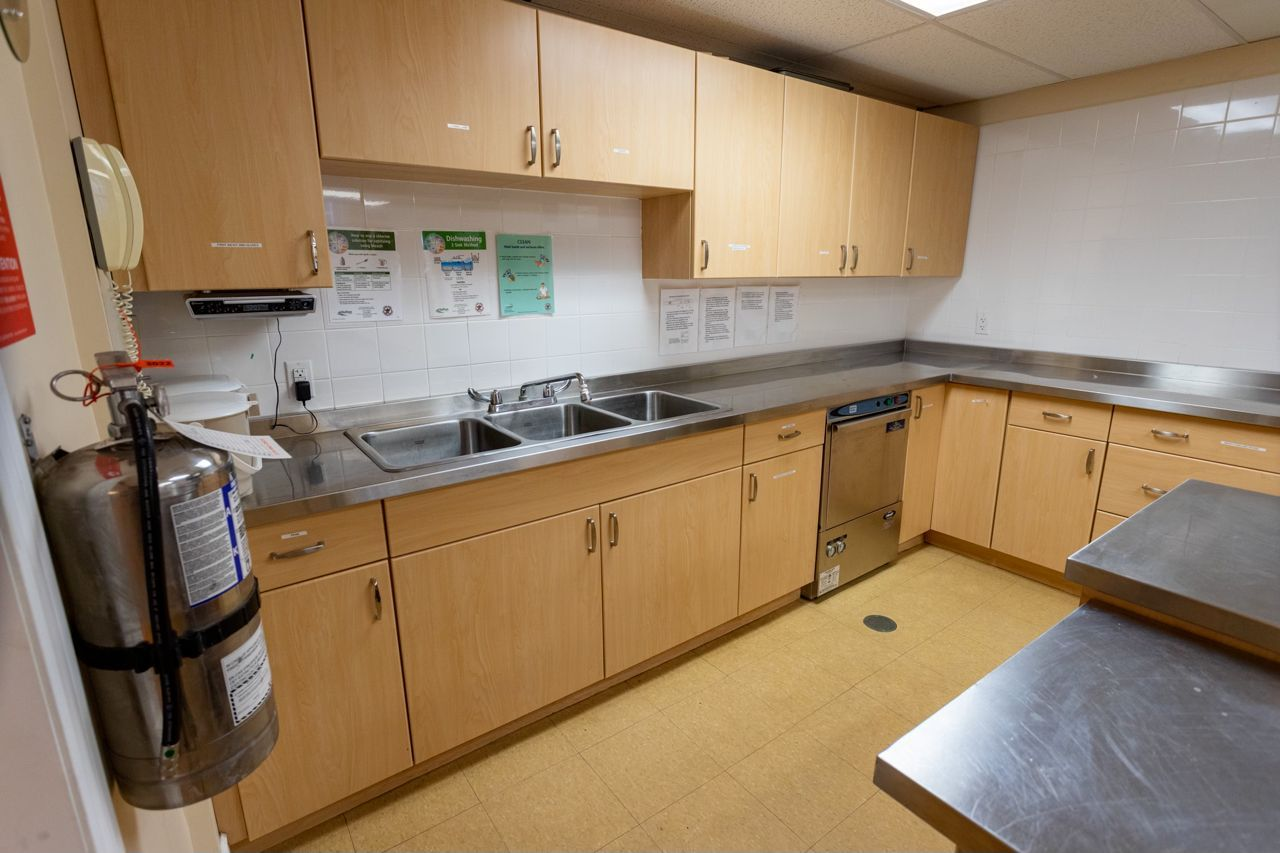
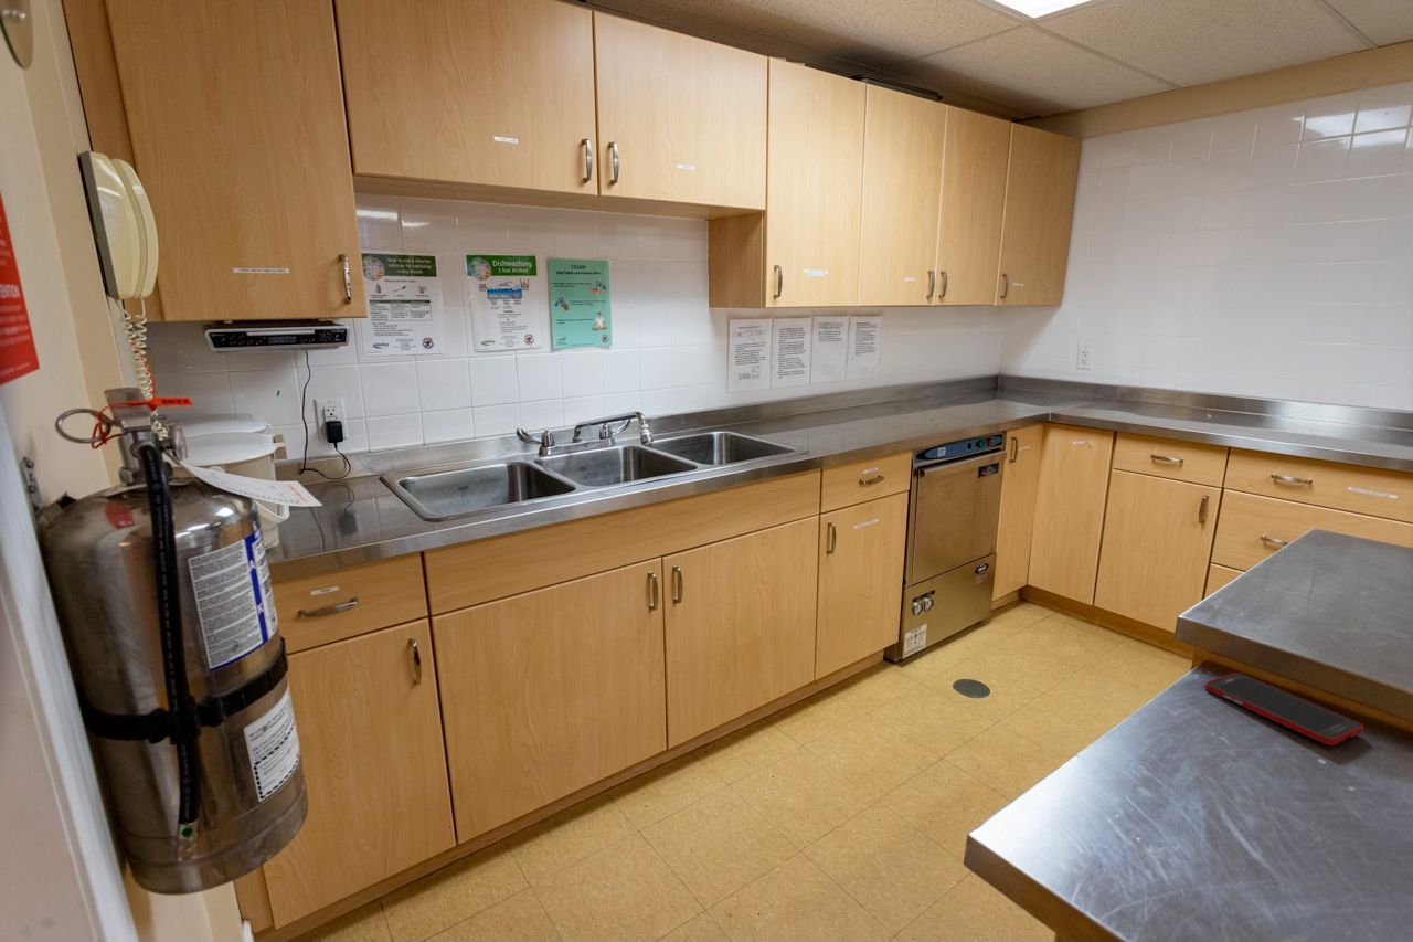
+ cell phone (1279, 706)
